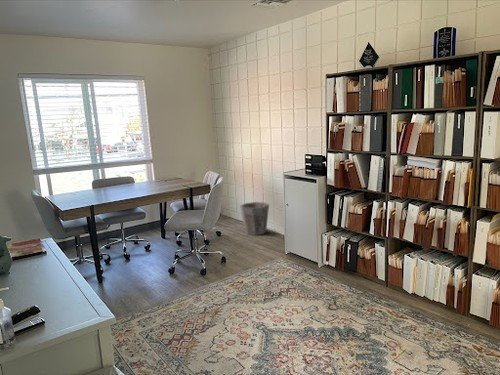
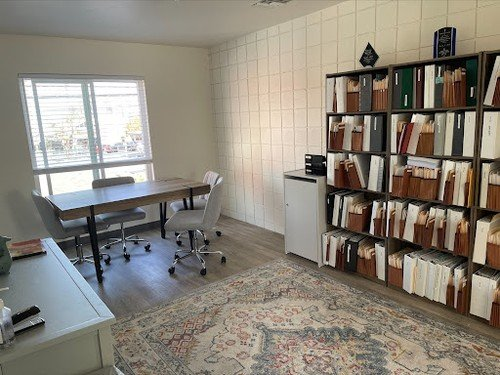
- waste bin (255, 218)
